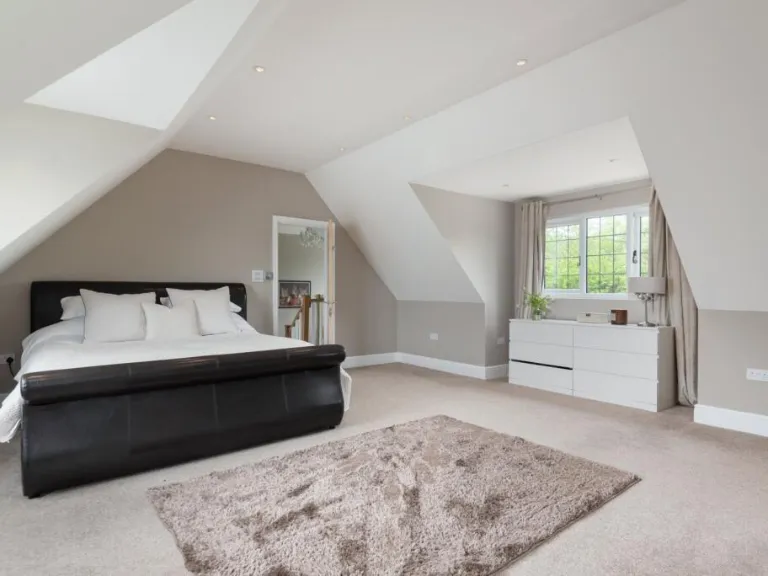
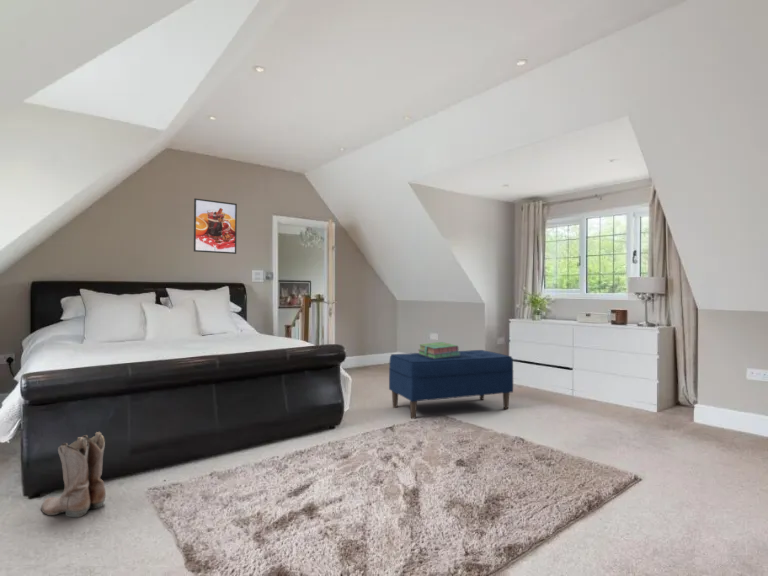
+ bench (450, 381)
+ boots (73, 470)
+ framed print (215, 226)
+ stack of books (438, 350)
